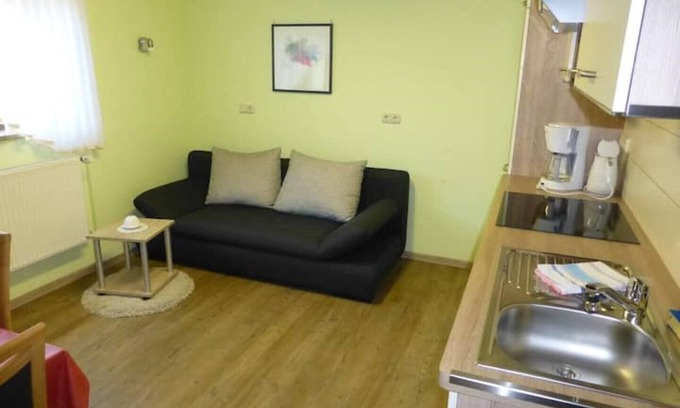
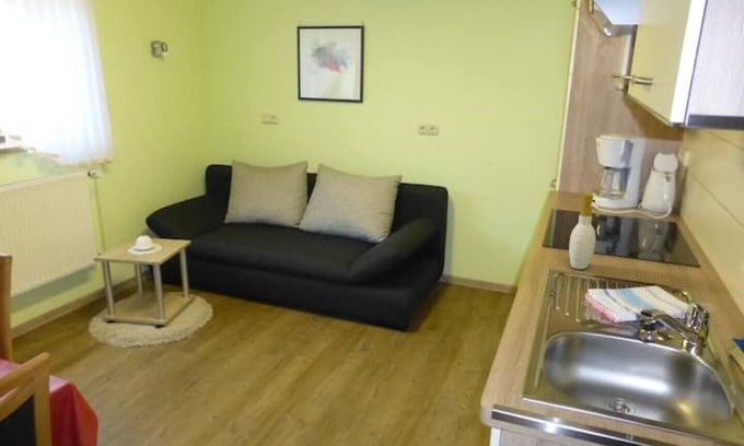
+ soap bottle (582, 231)
